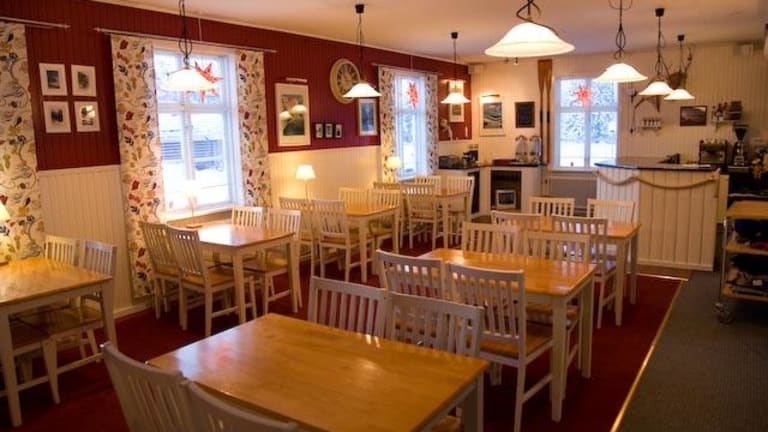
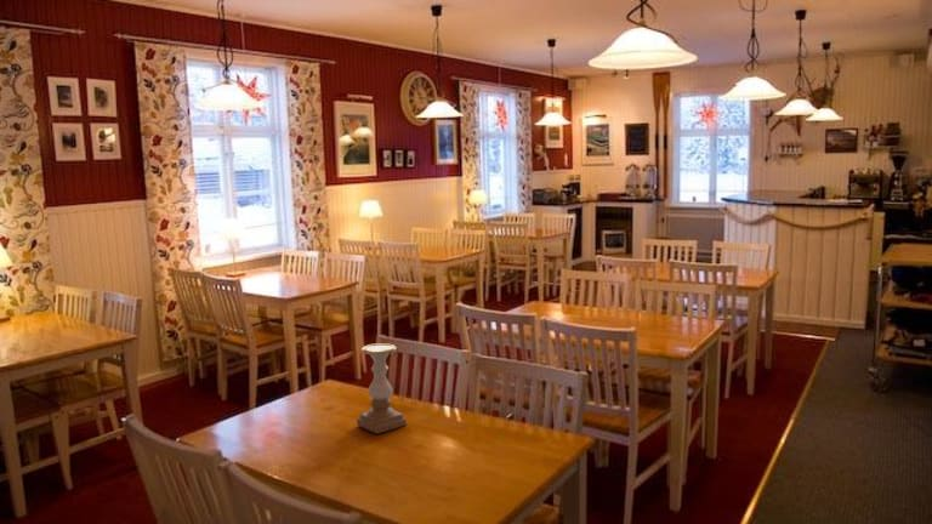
+ candle holder (380, 386)
